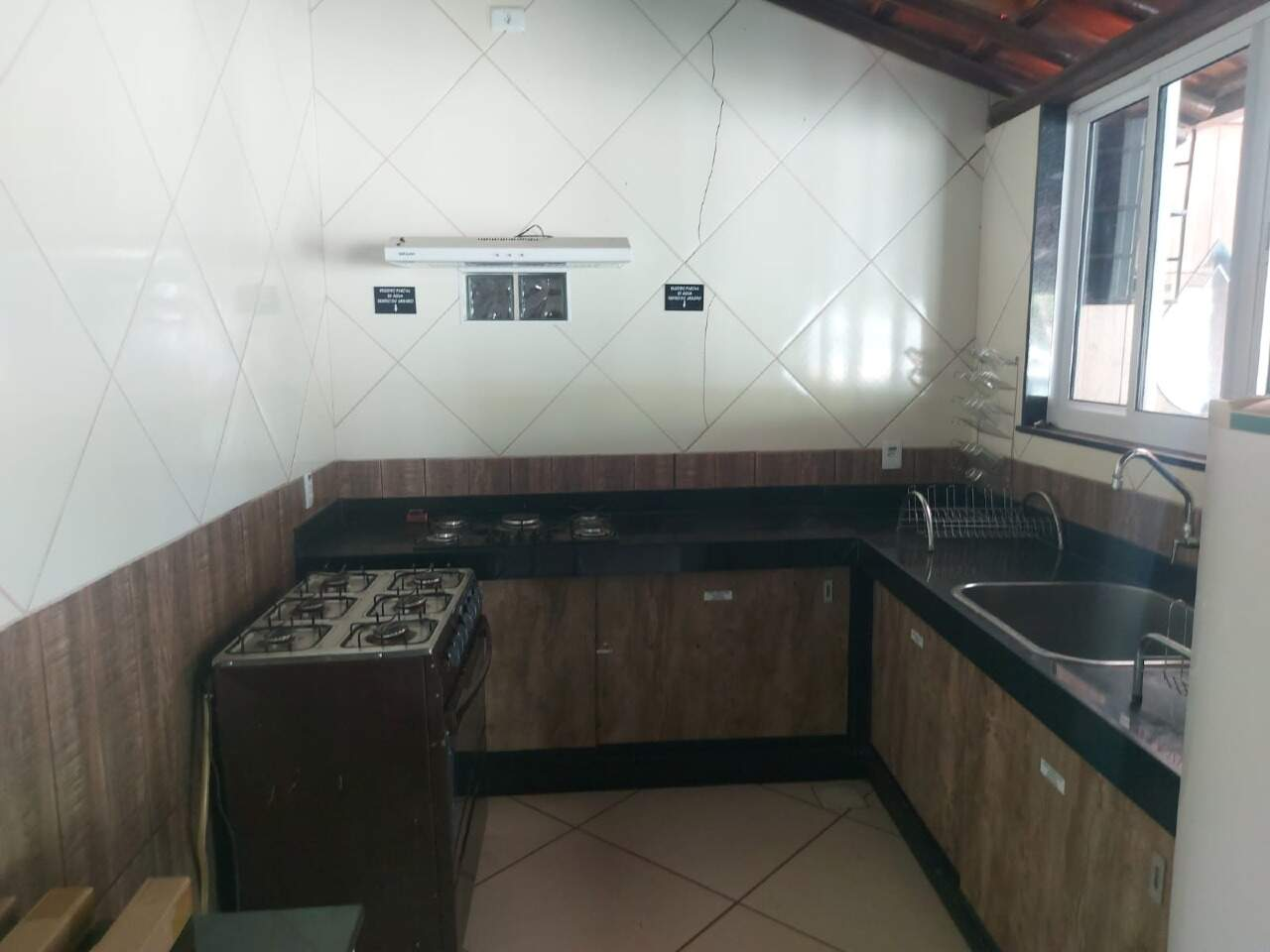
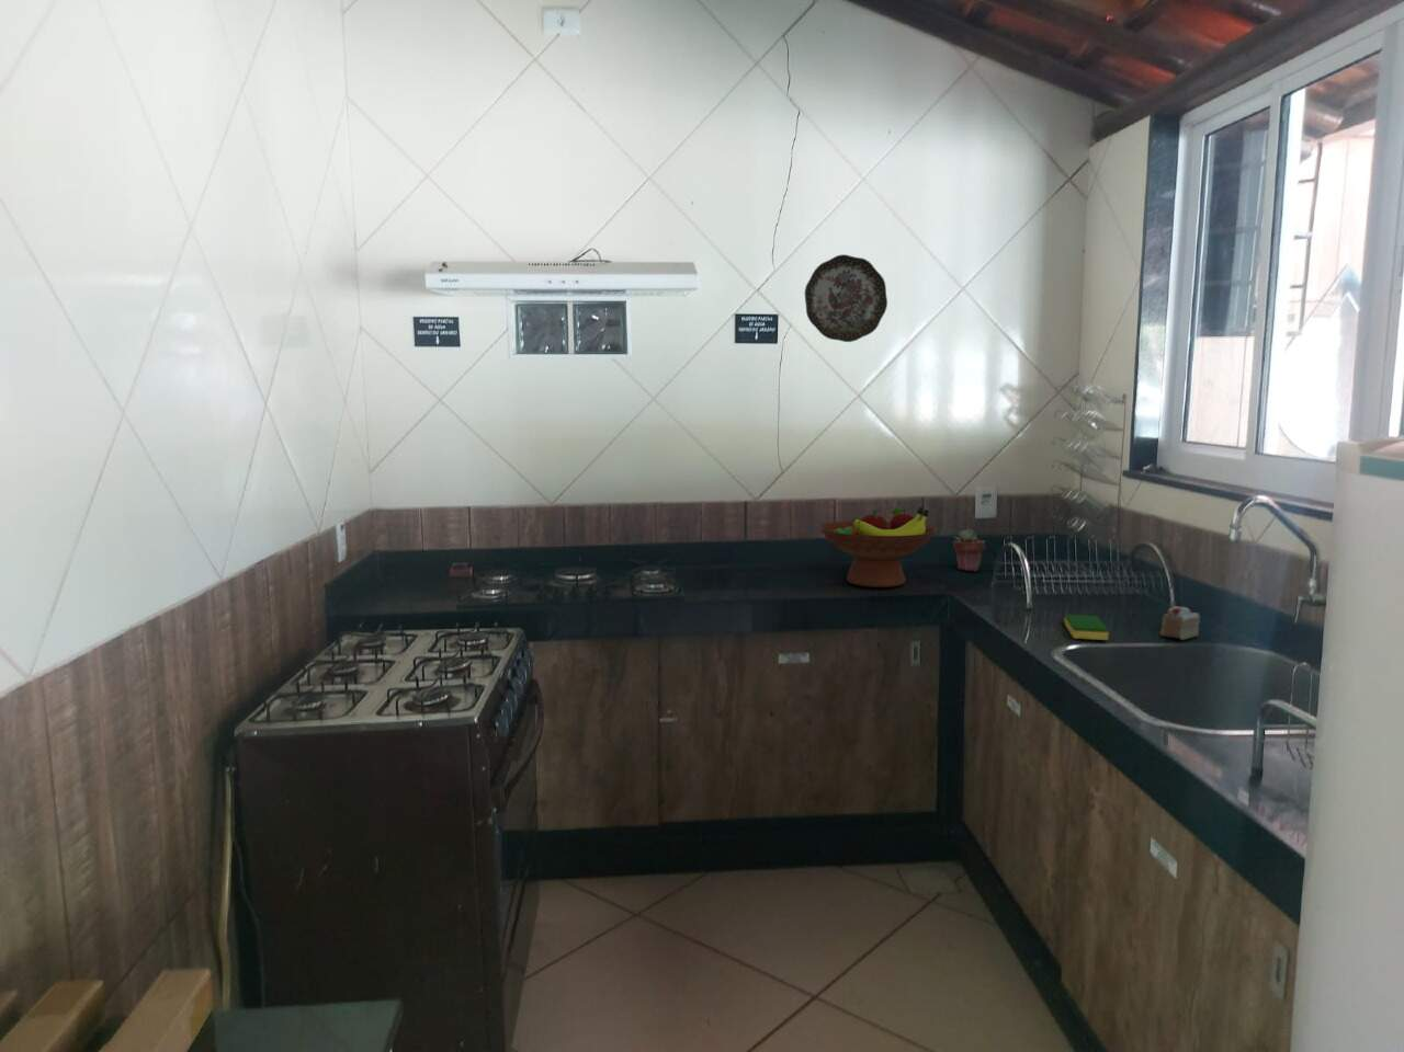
+ fruit bowl (877, 544)
+ dish sponge (1085, 627)
+ potted succulent (968, 549)
+ cake slice (1181, 621)
+ decorative plate (845, 298)
